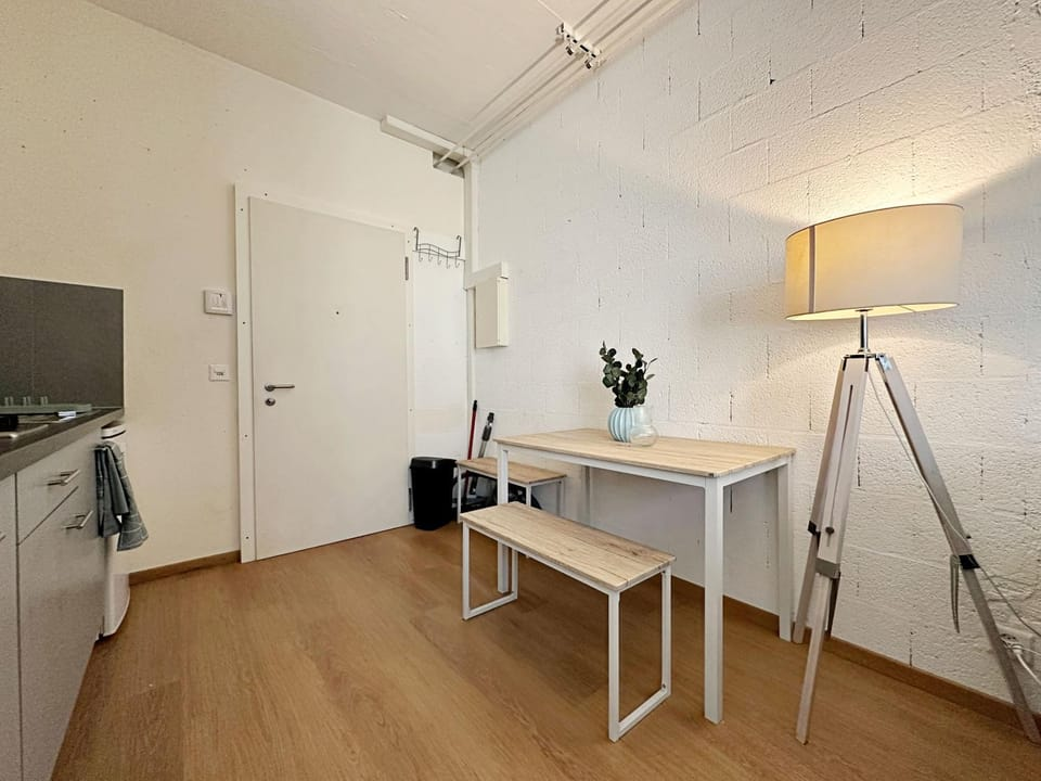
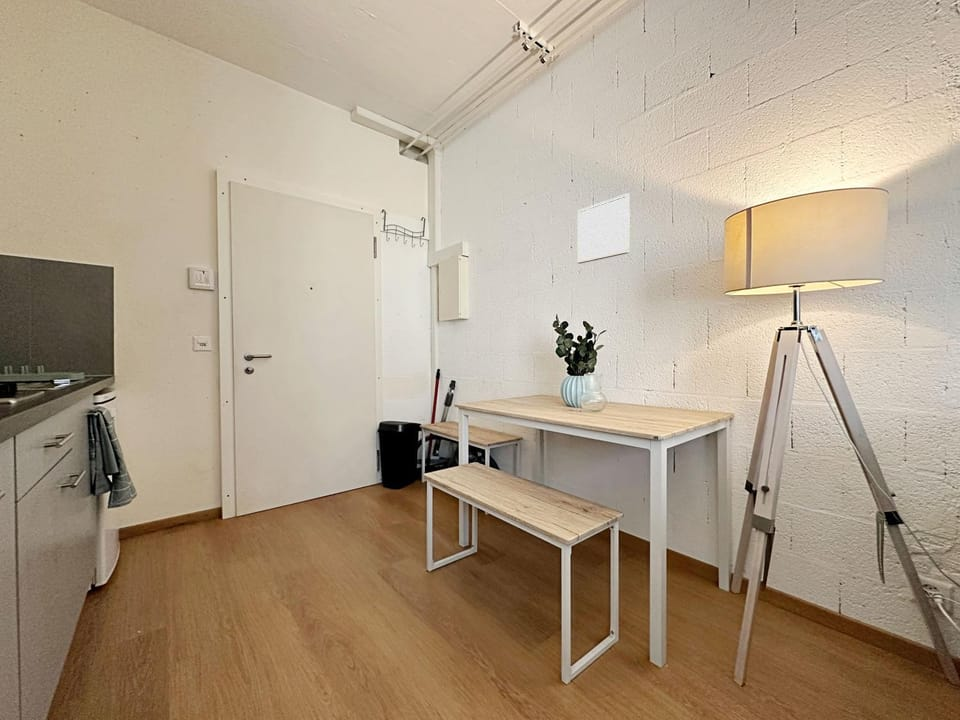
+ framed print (602, 230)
